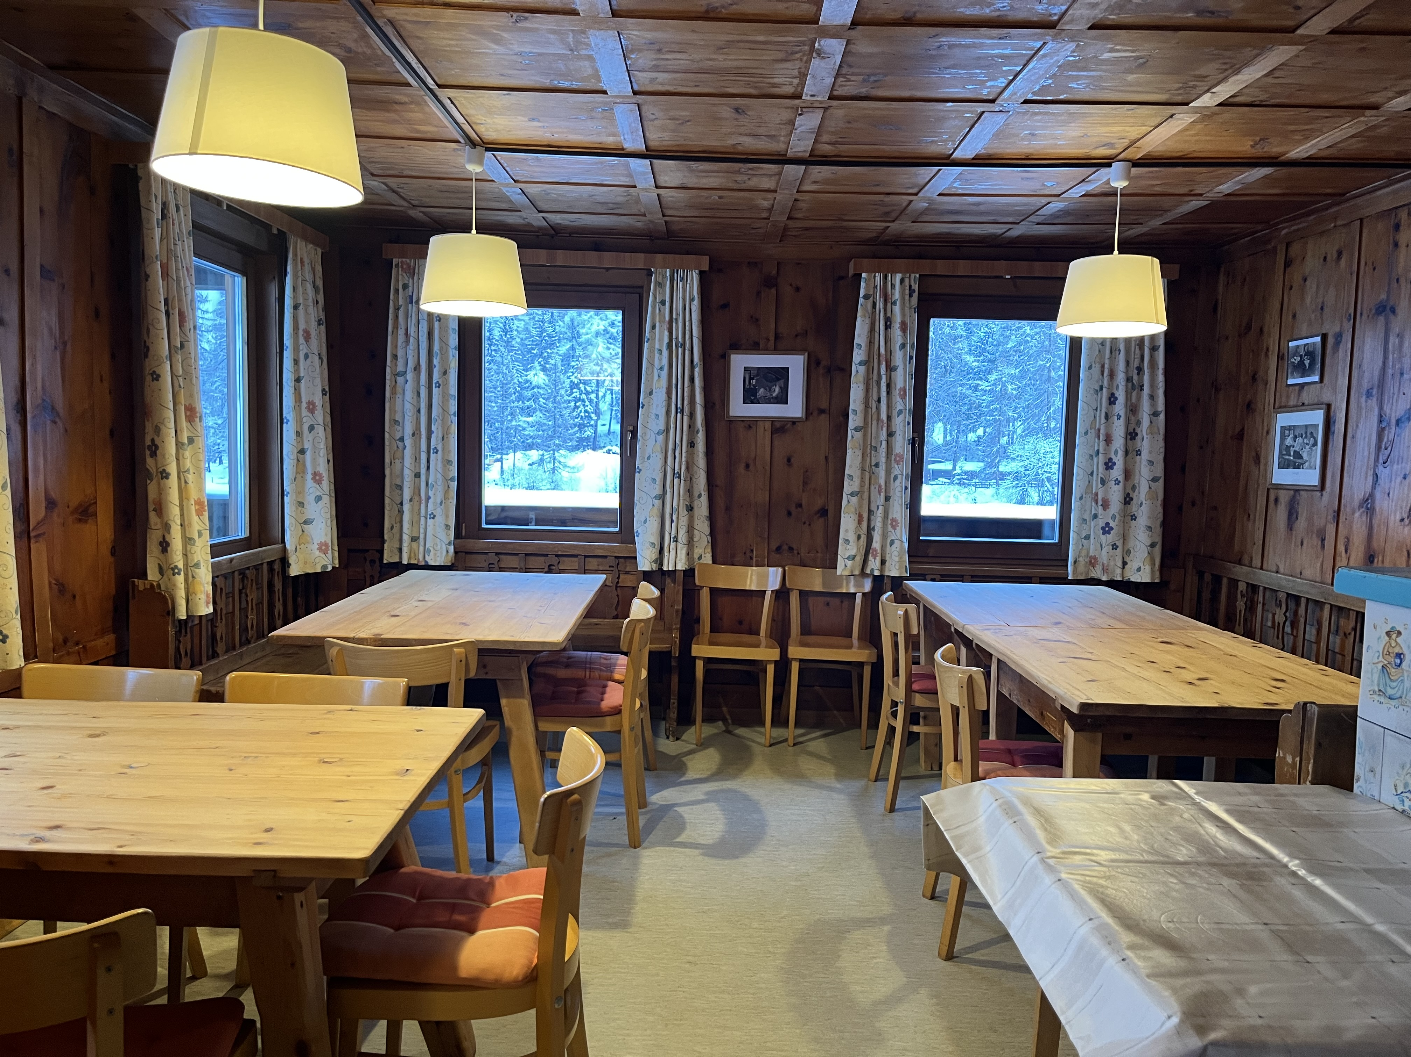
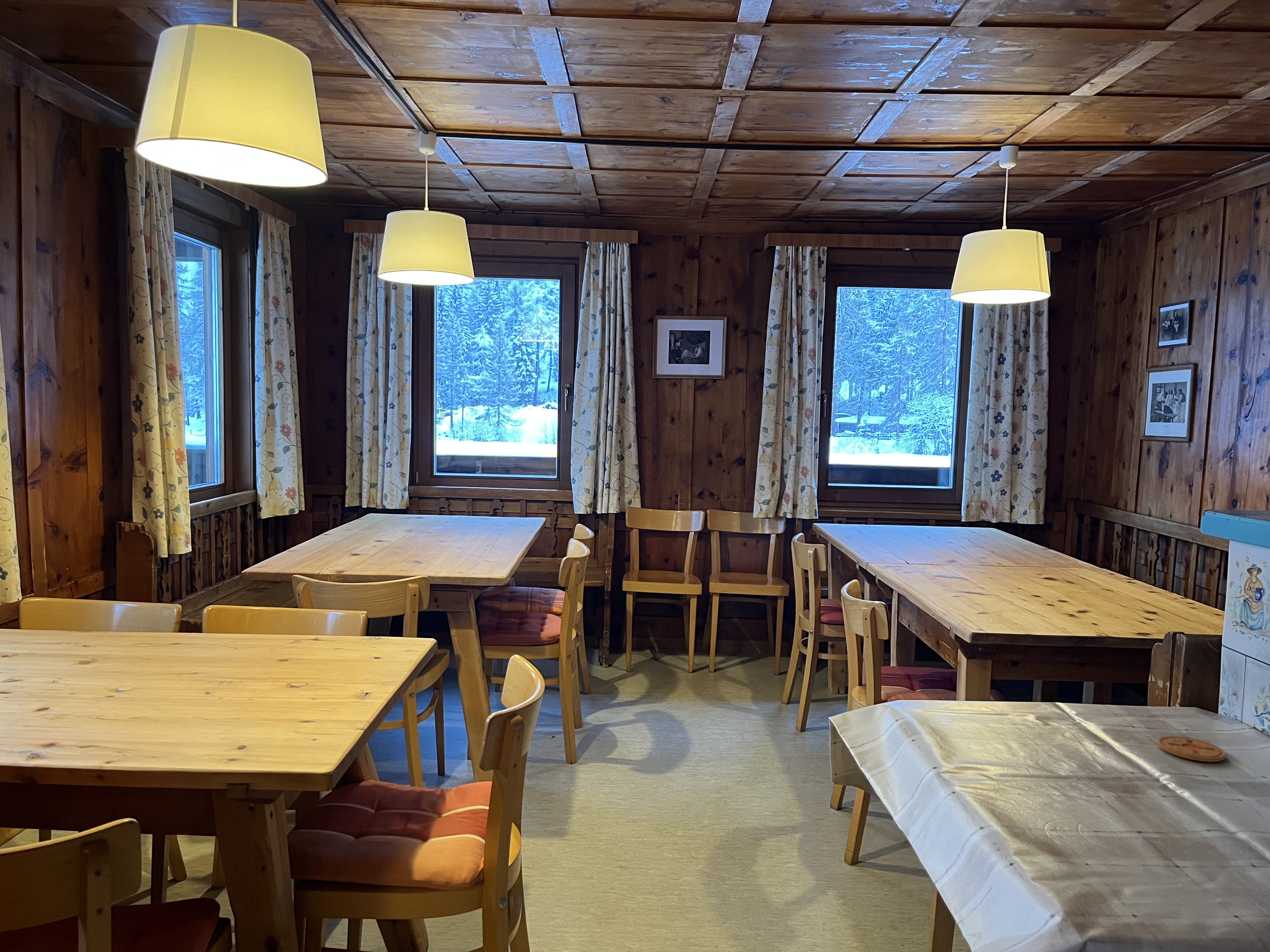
+ coaster (1191, 748)
